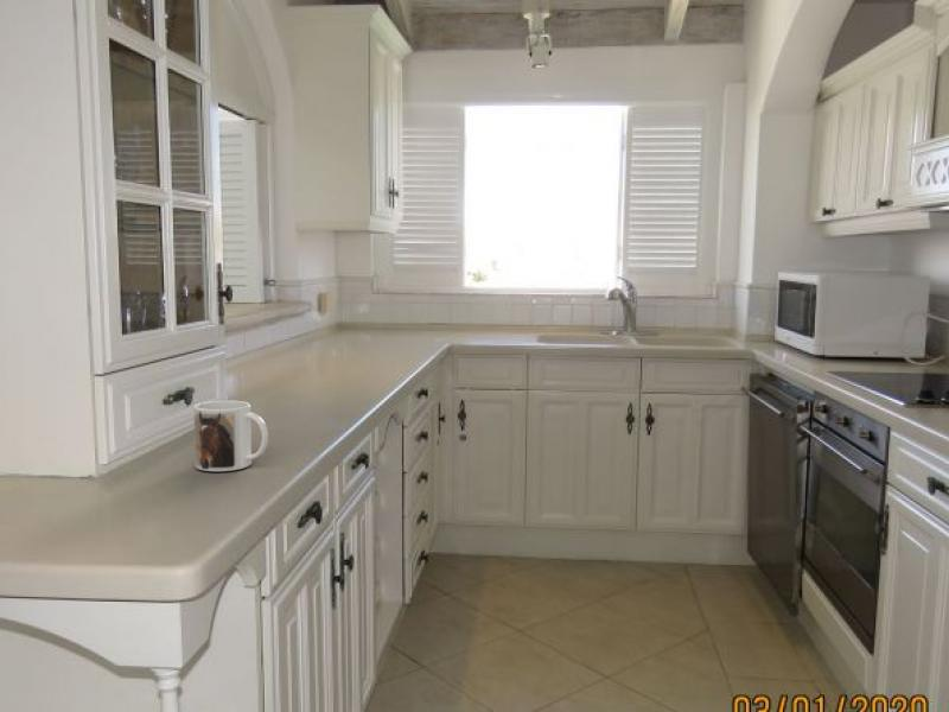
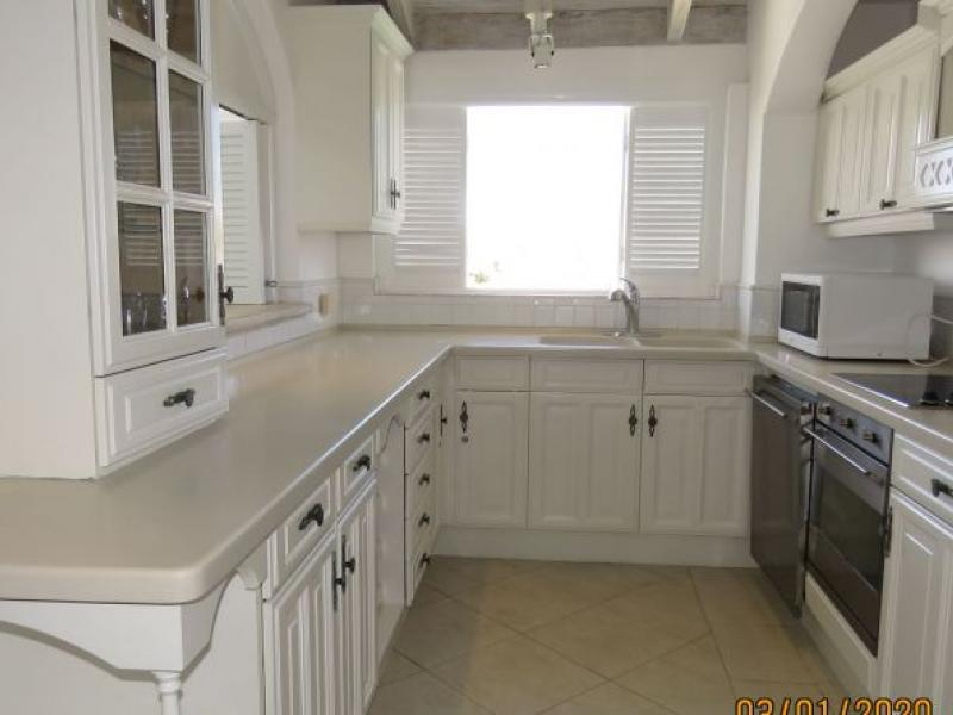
- mug (227, 436)
